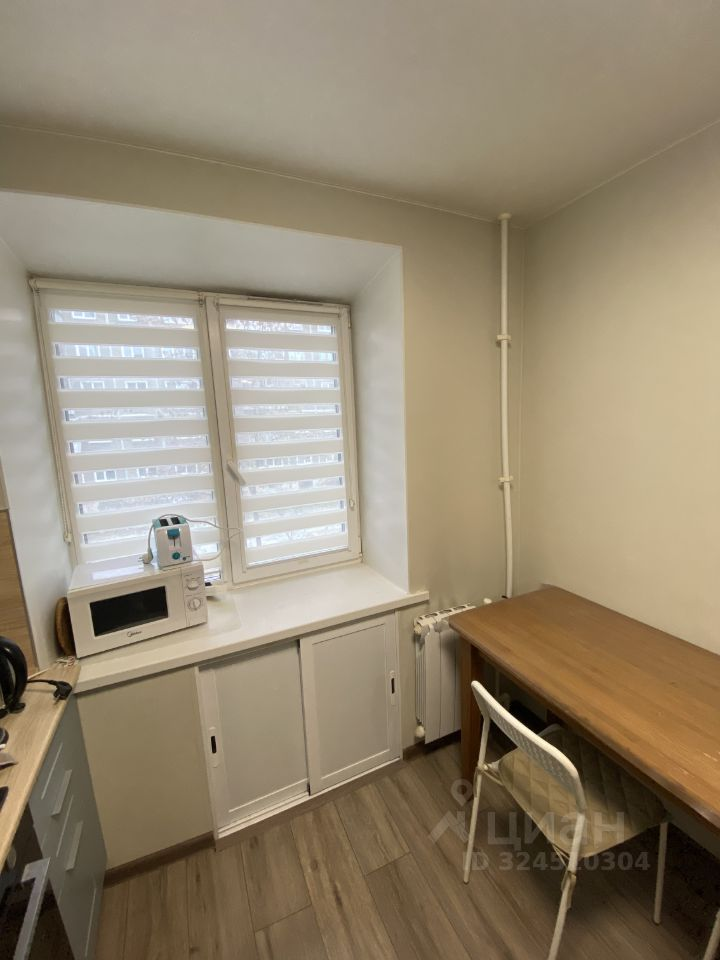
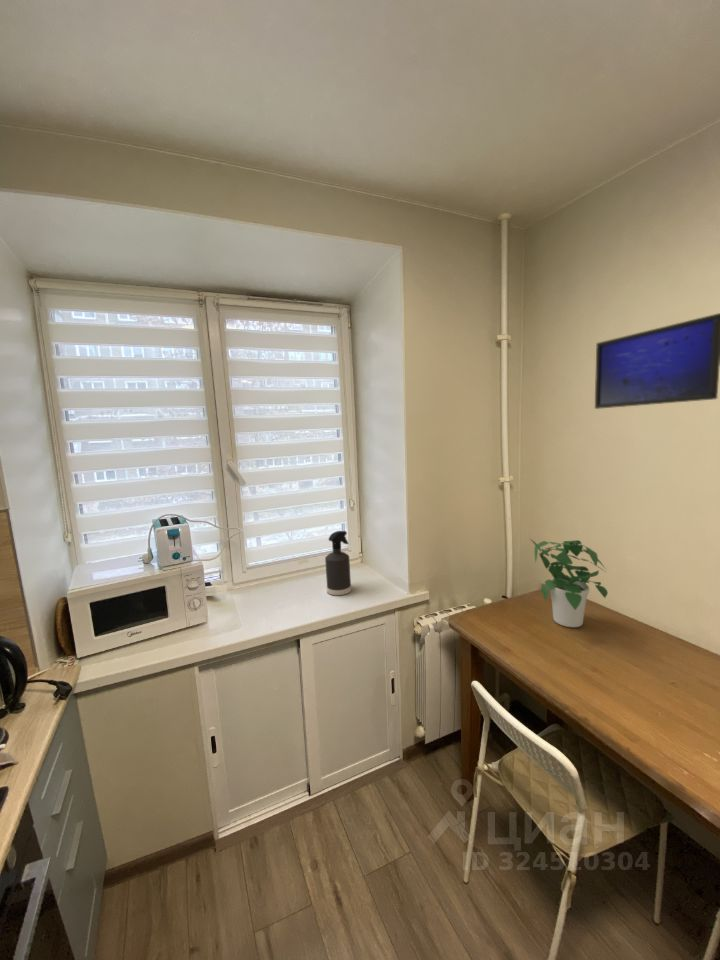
+ spray bottle (338, 560)
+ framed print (649, 367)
+ potted plant (569, 581)
